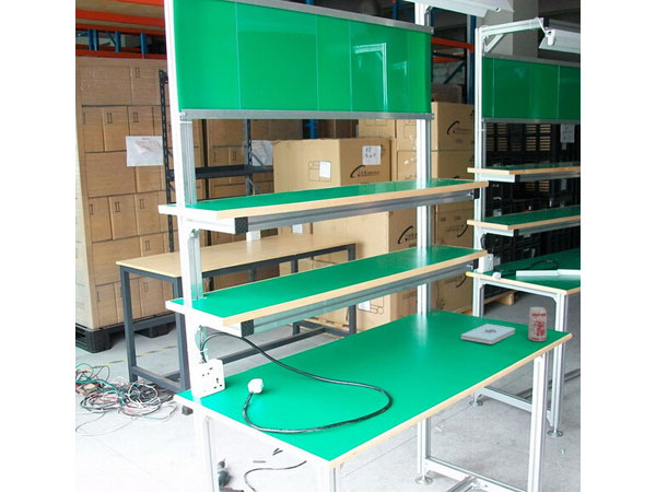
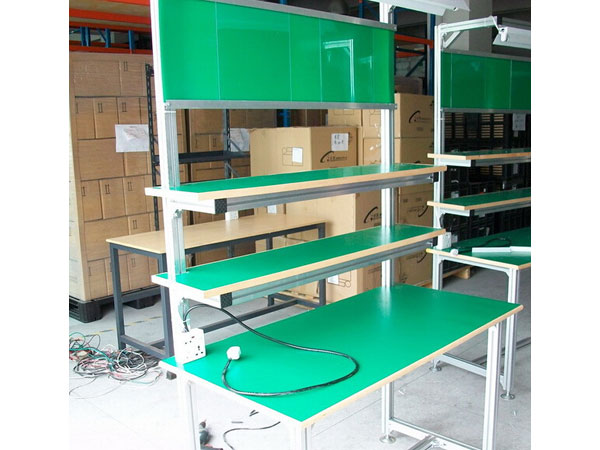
- notepad (489, 333)
- beverage can (537, 324)
